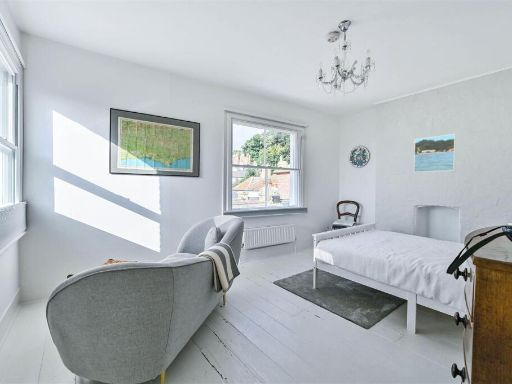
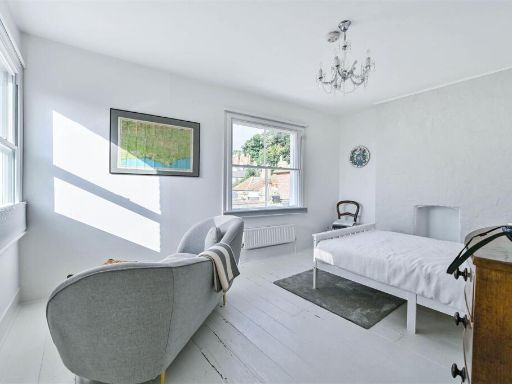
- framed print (433, 154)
